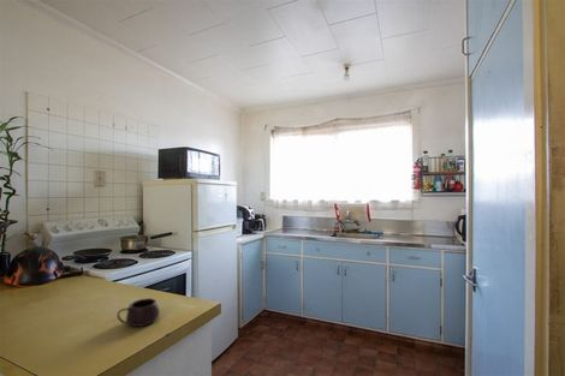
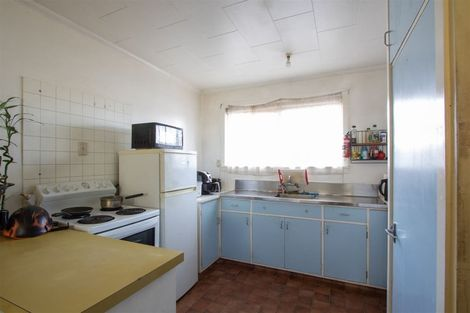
- mug (138, 312)
